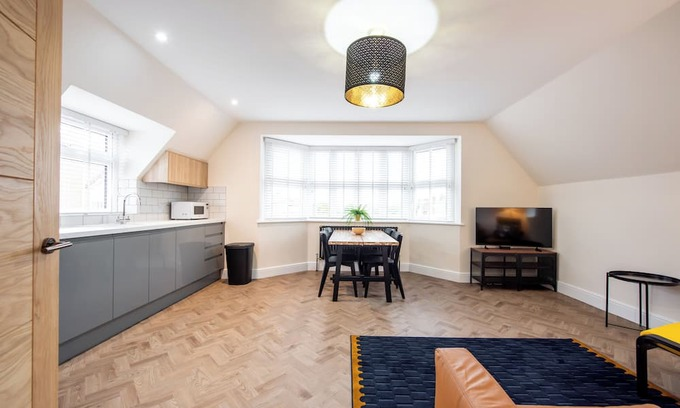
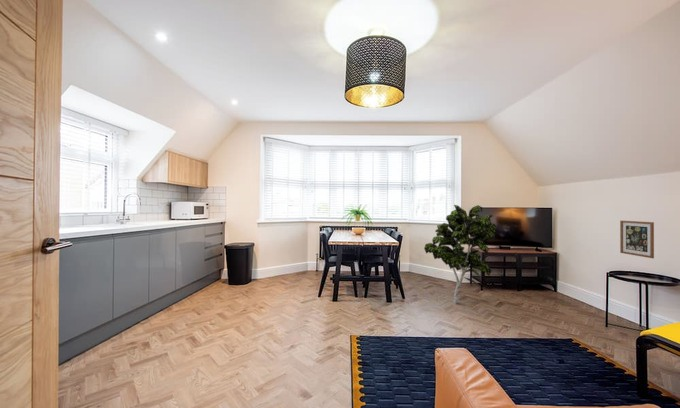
+ wall art (636, 238)
+ indoor plant (457, 252)
